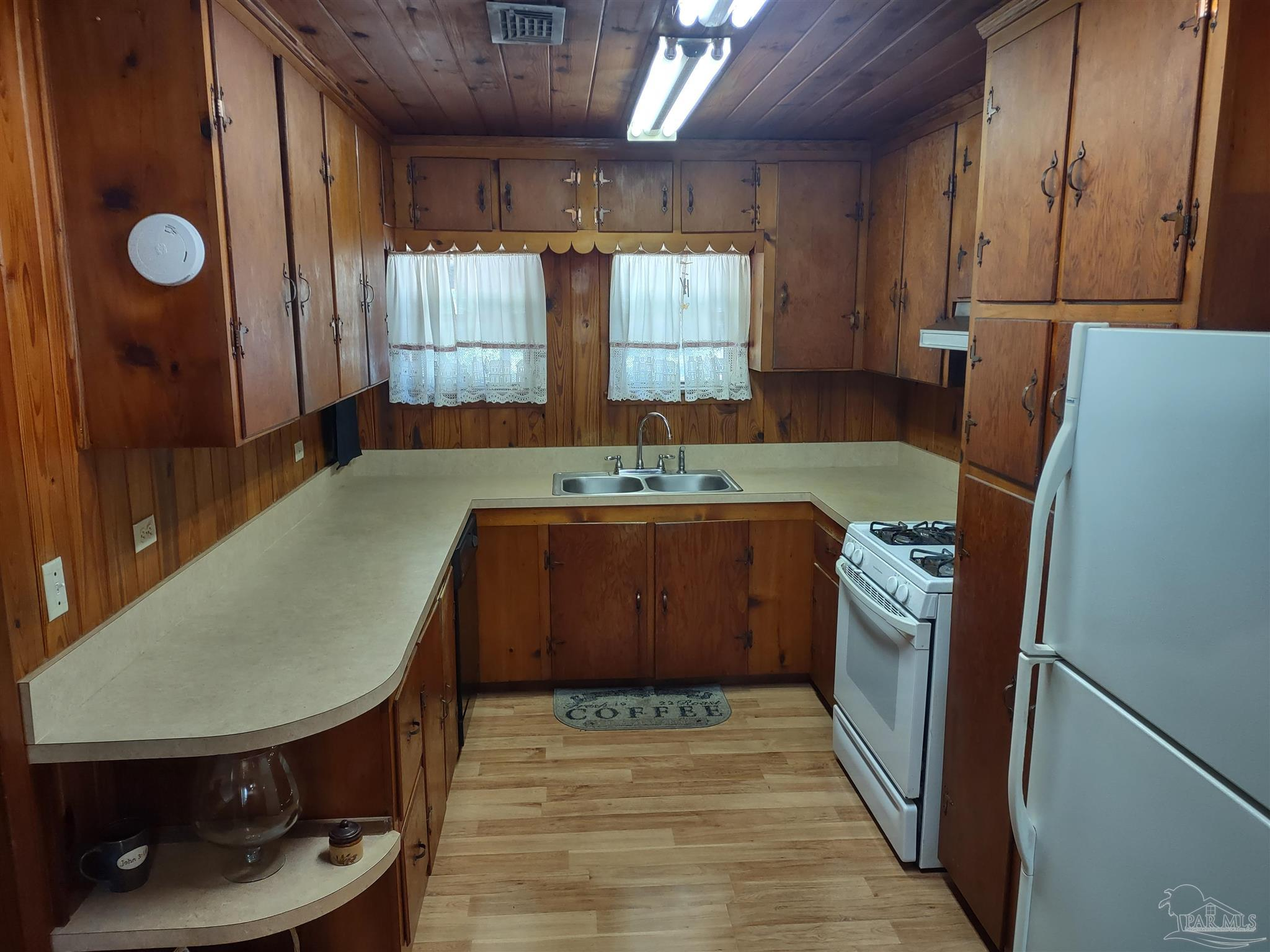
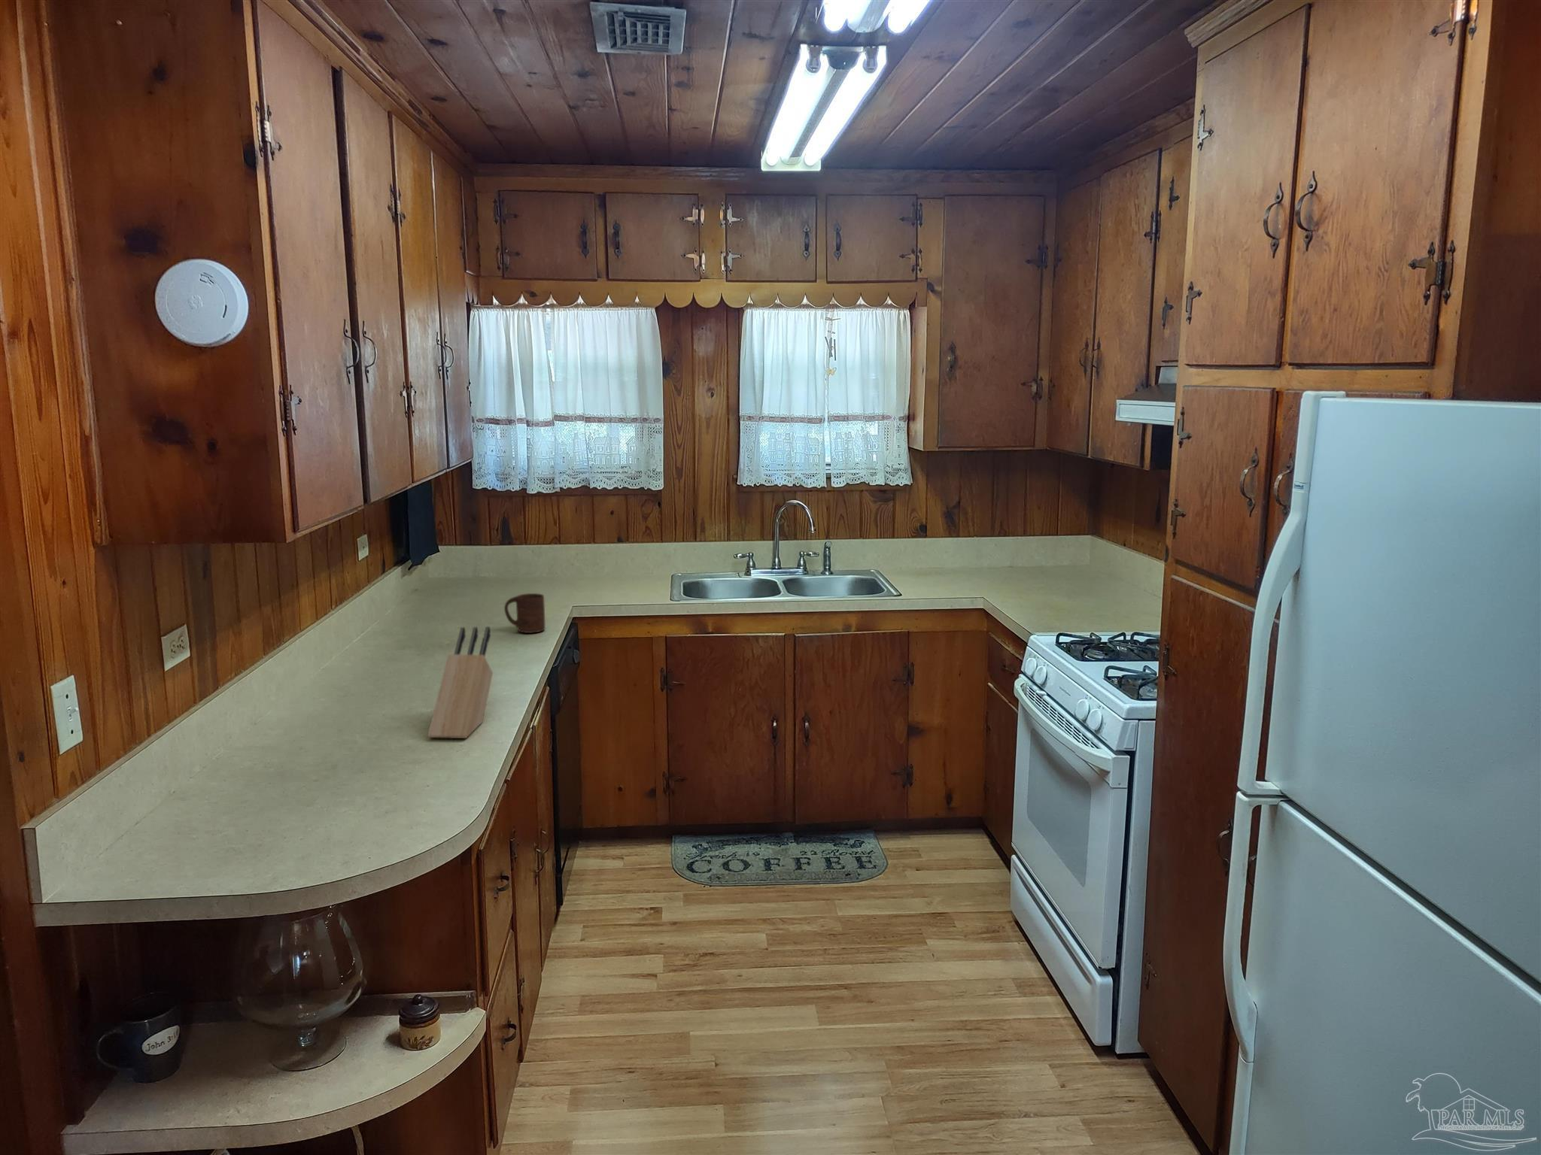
+ cup (525, 614)
+ knife block (462, 679)
